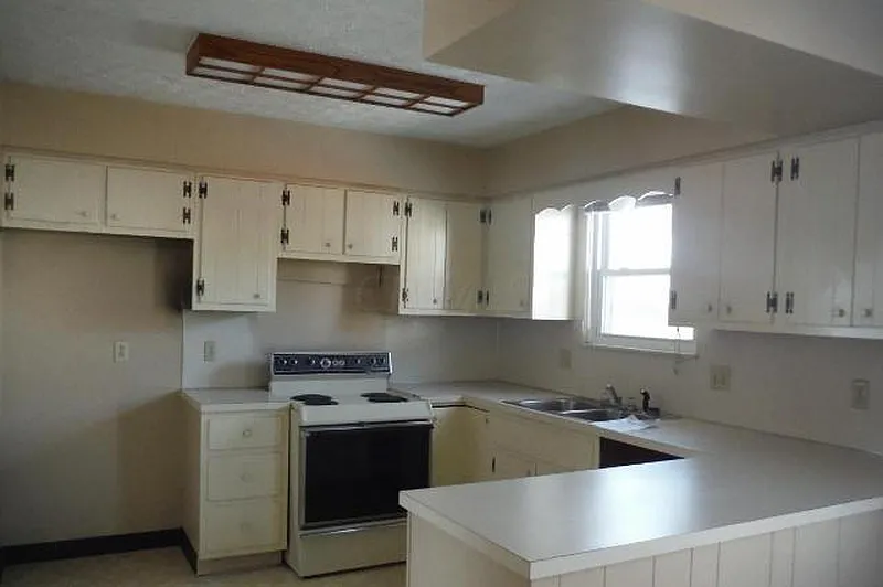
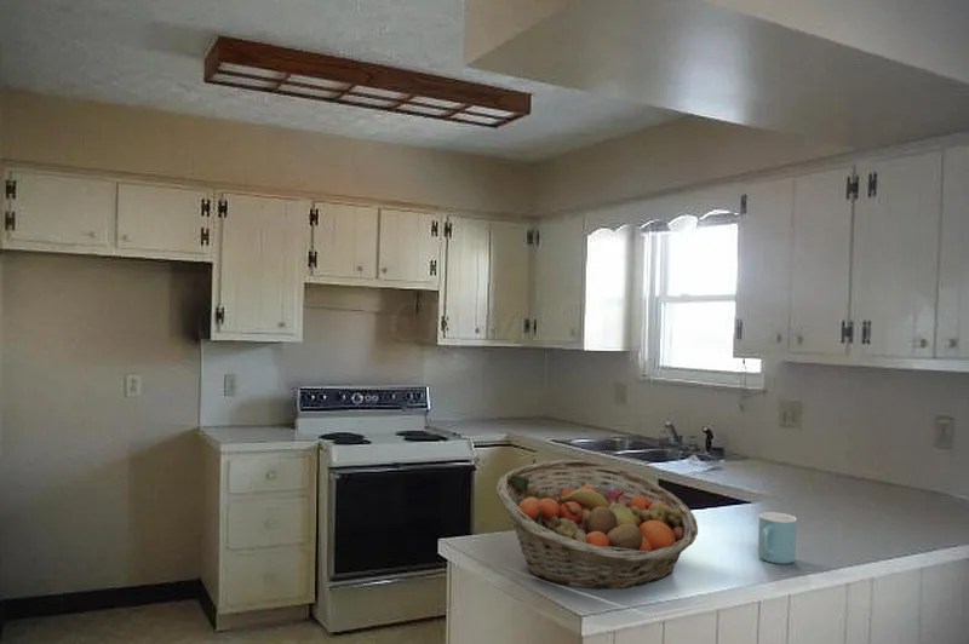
+ mug (774, 539)
+ fruit basket (596, 521)
